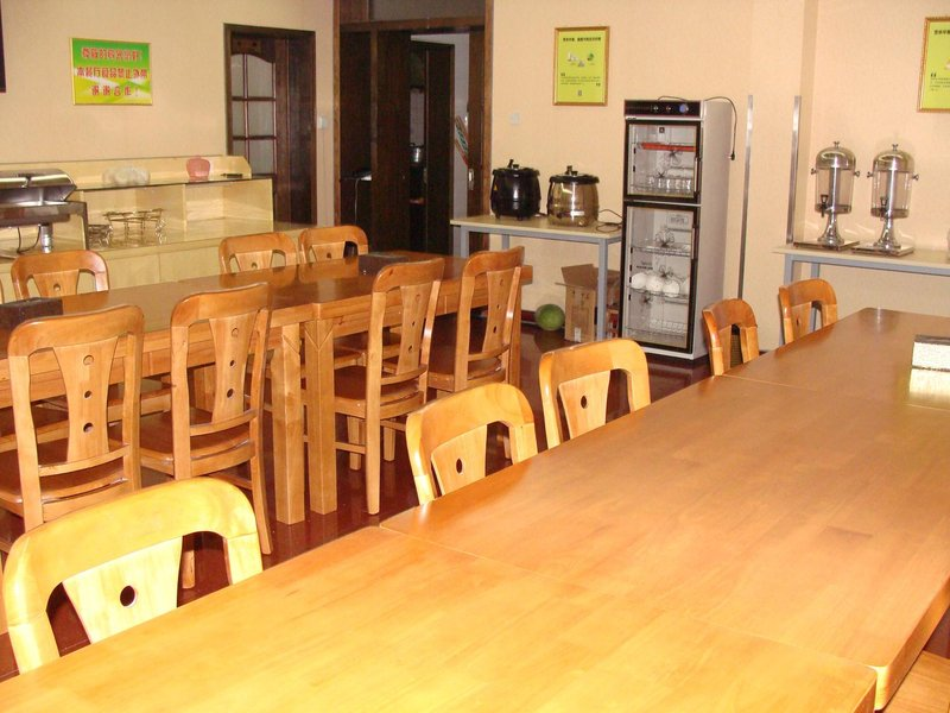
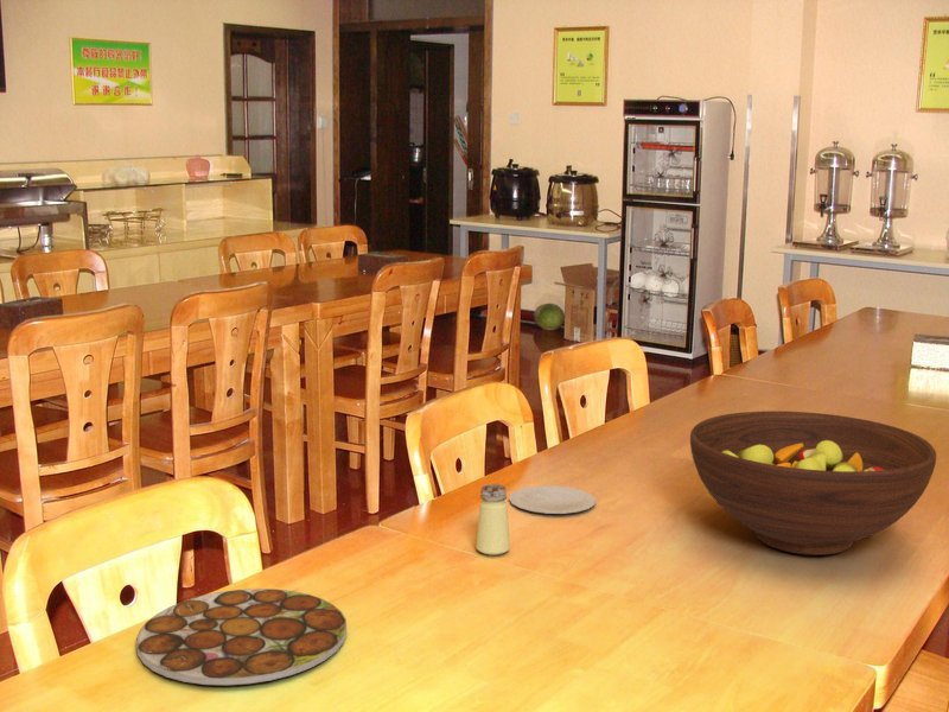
+ fruit bowl (805, 490)
+ plate (243, 631)
+ plate (547, 485)
+ saltshaker (492, 517)
